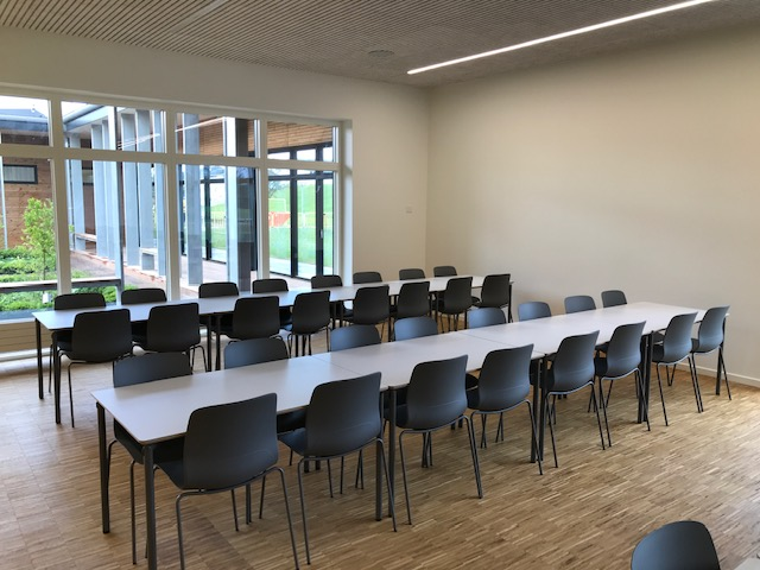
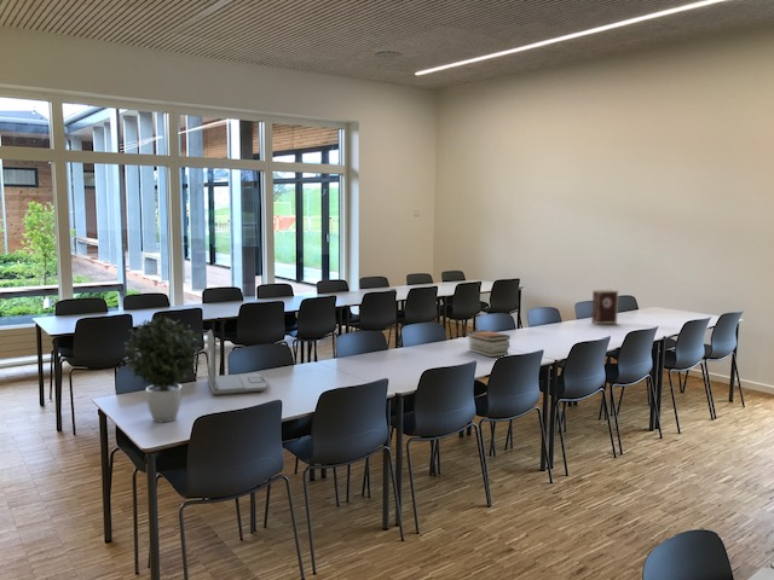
+ laptop (238, 375)
+ potted plant (163, 367)
+ book stack (487, 343)
+ book (605, 306)
